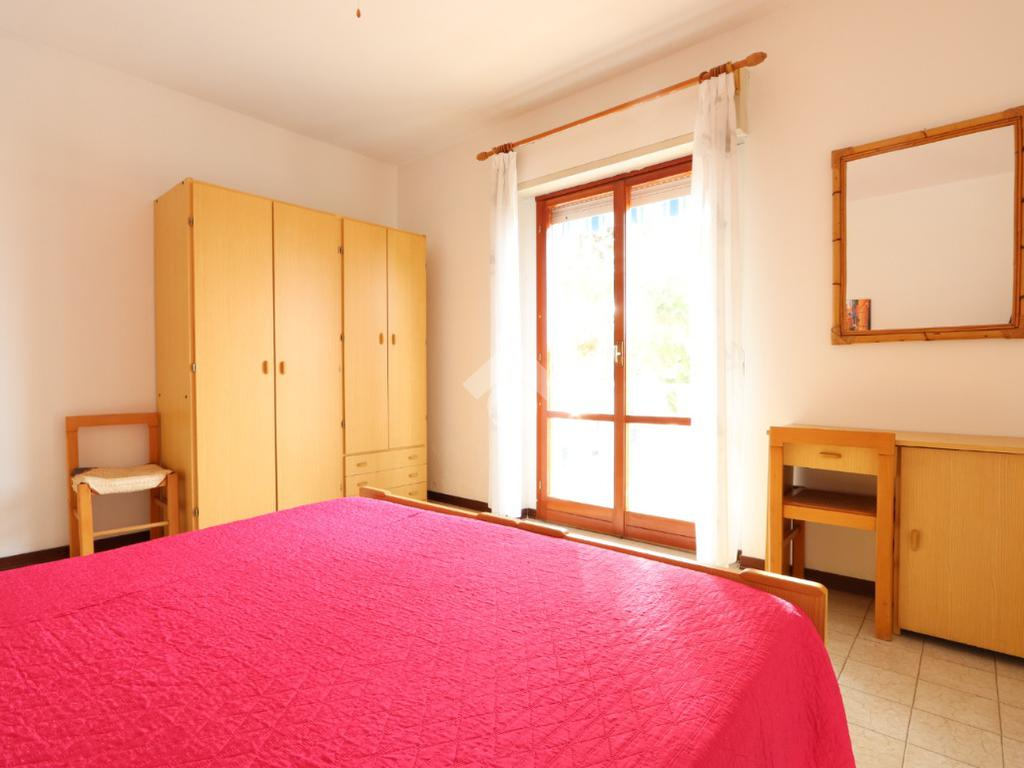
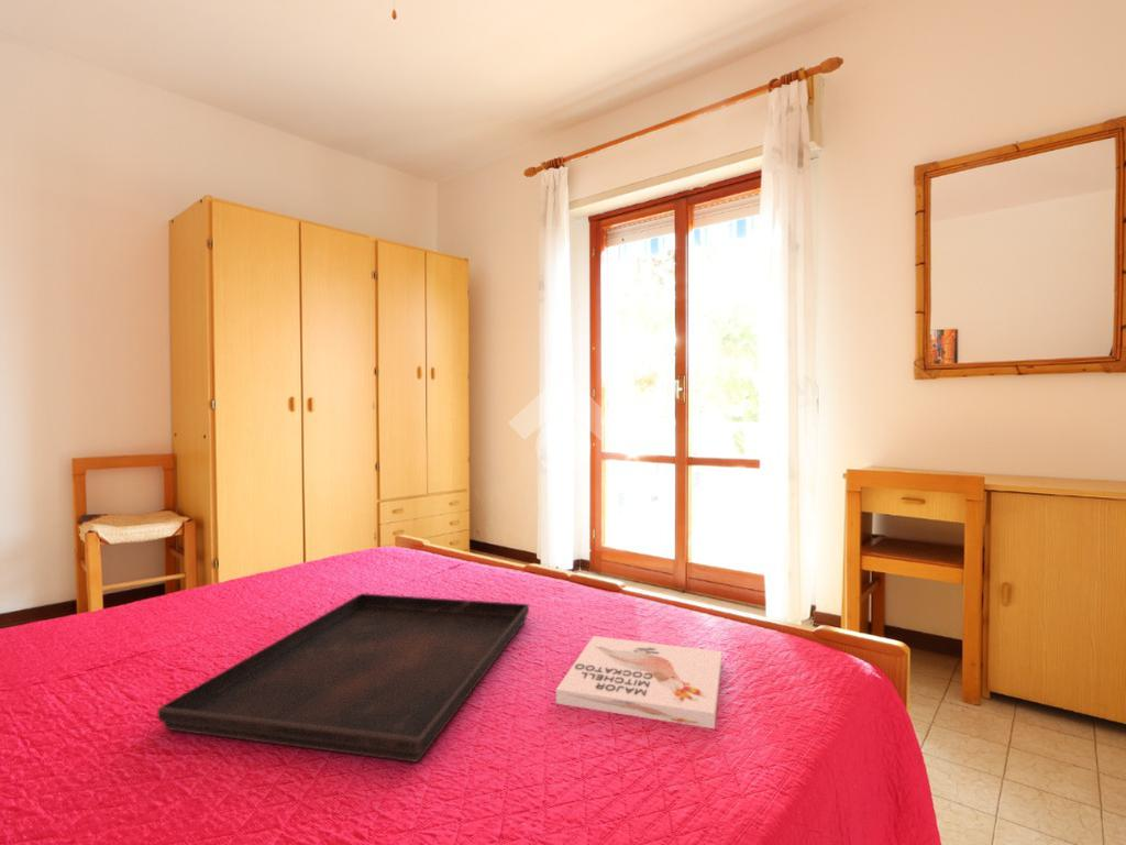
+ serving tray (382, 655)
+ book (644, 674)
